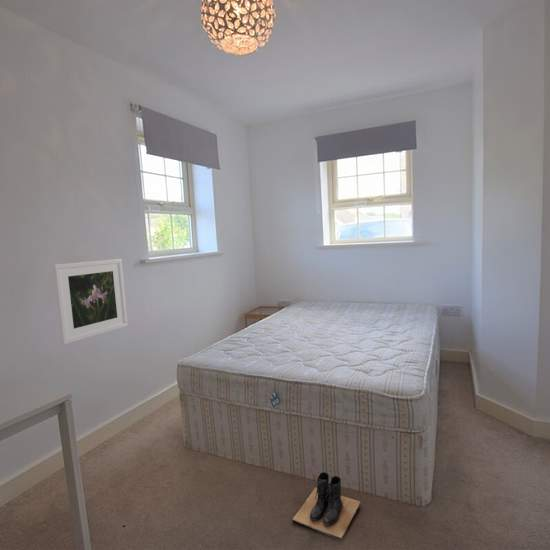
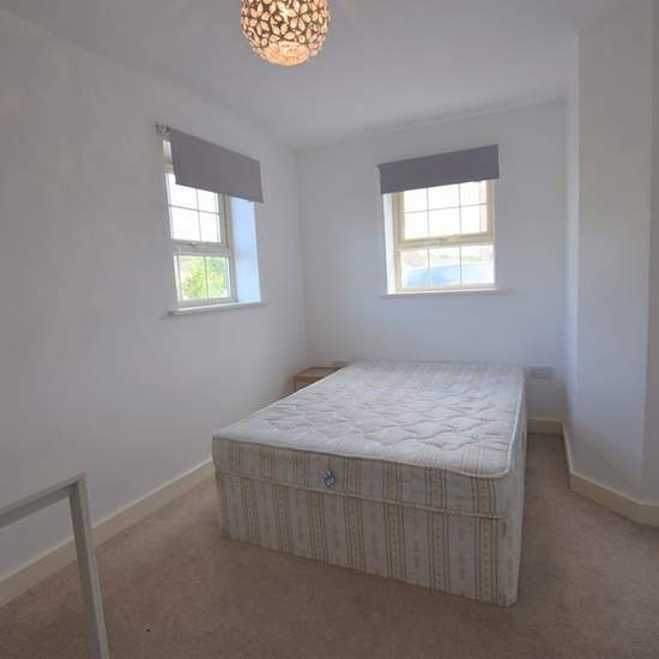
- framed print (93, 298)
- boots (326, 496)
